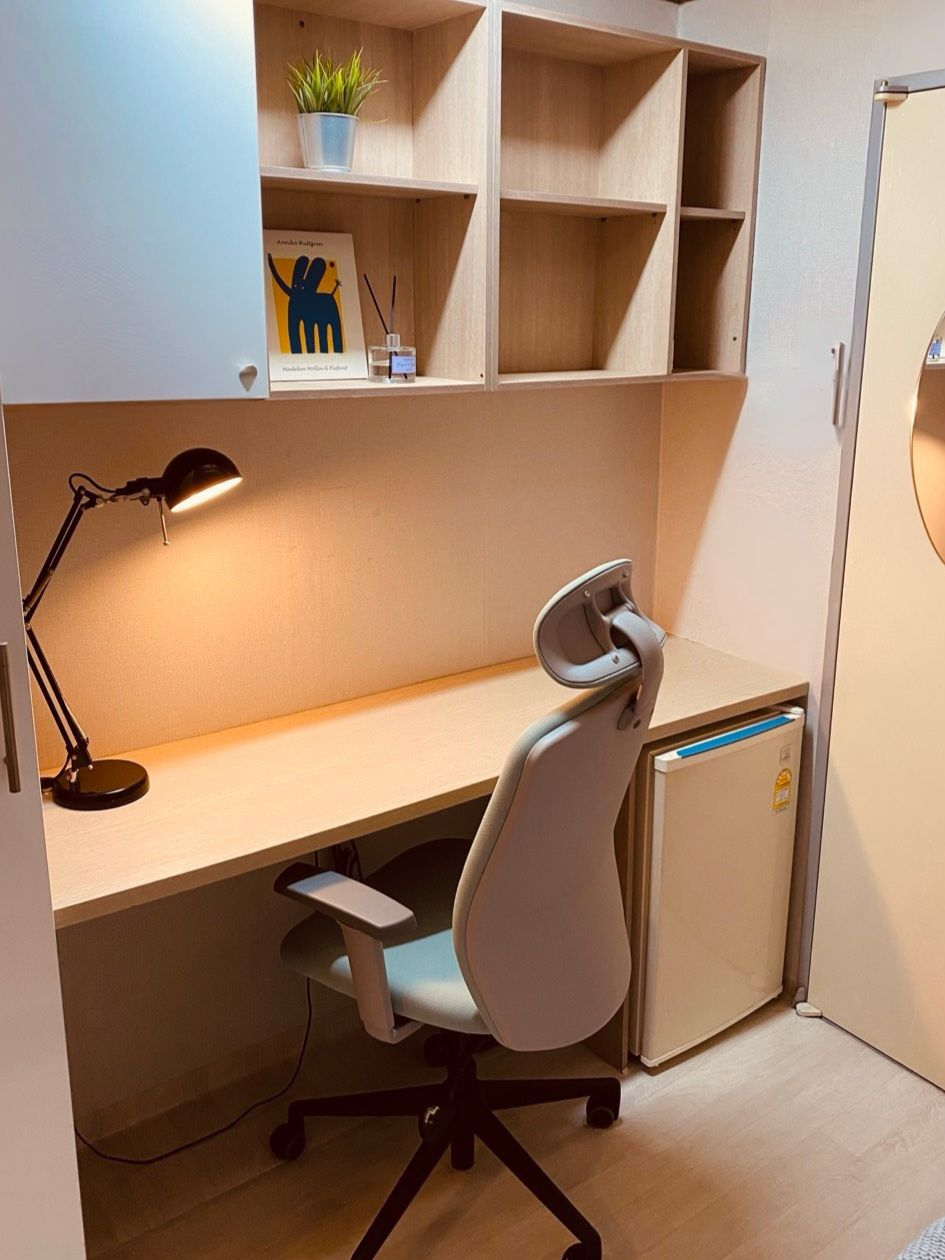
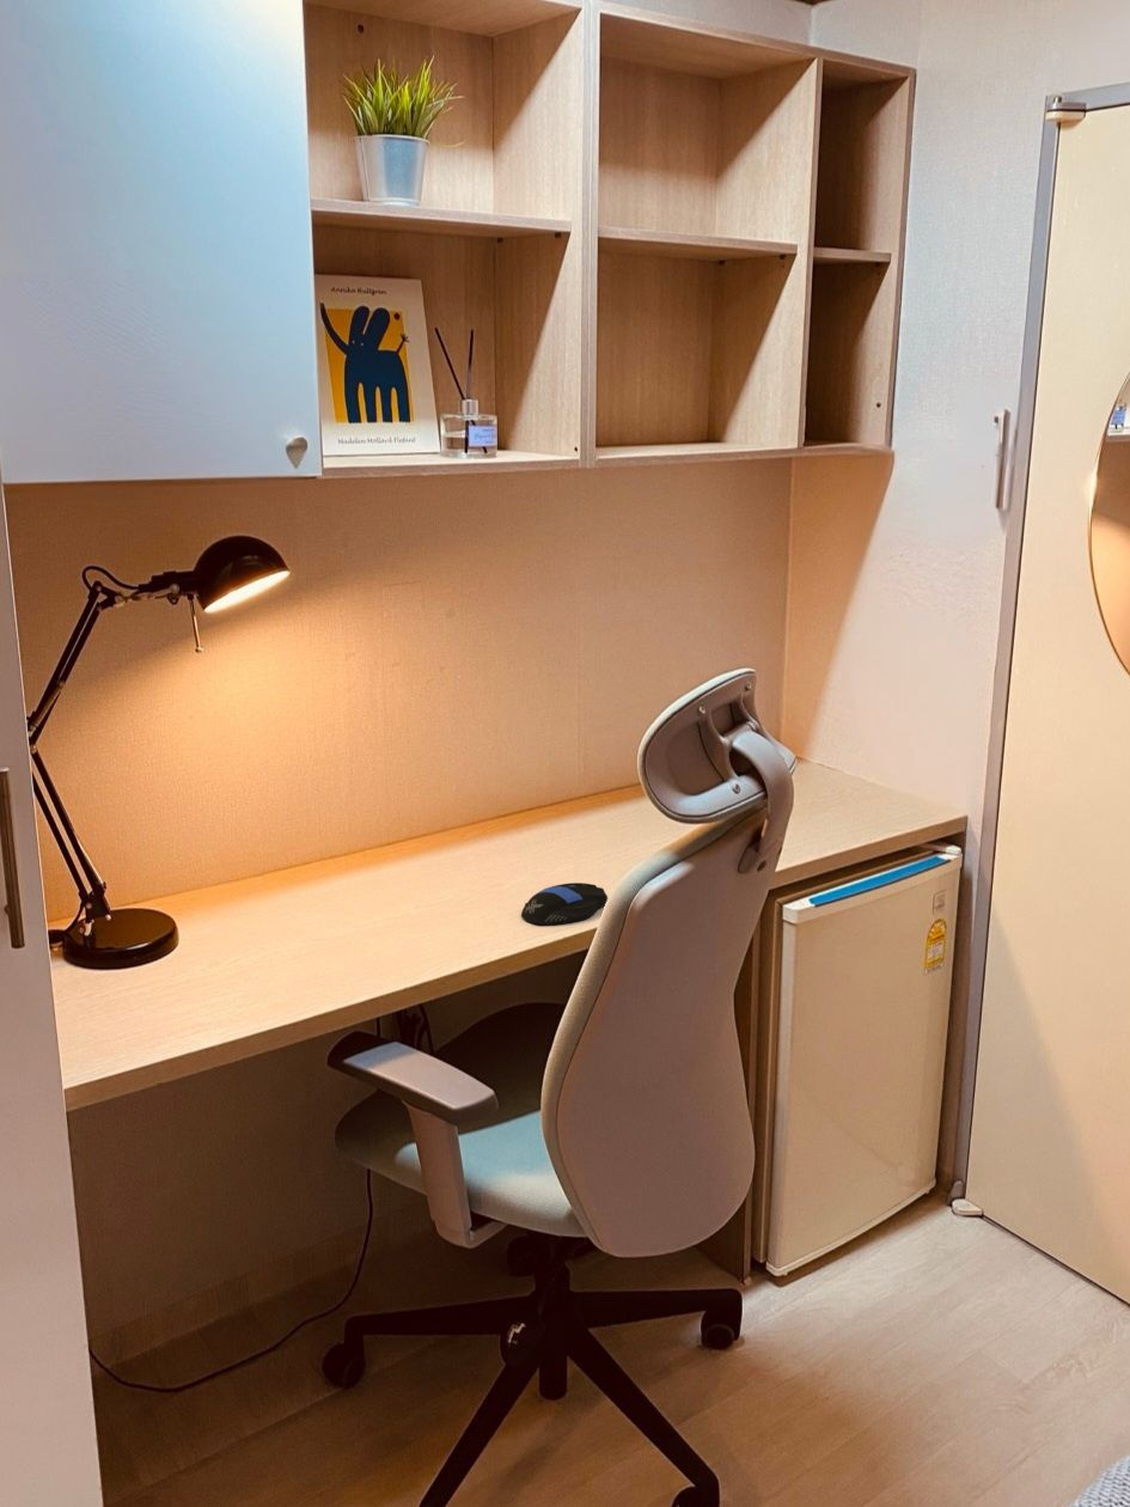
+ computer mouse (564, 897)
